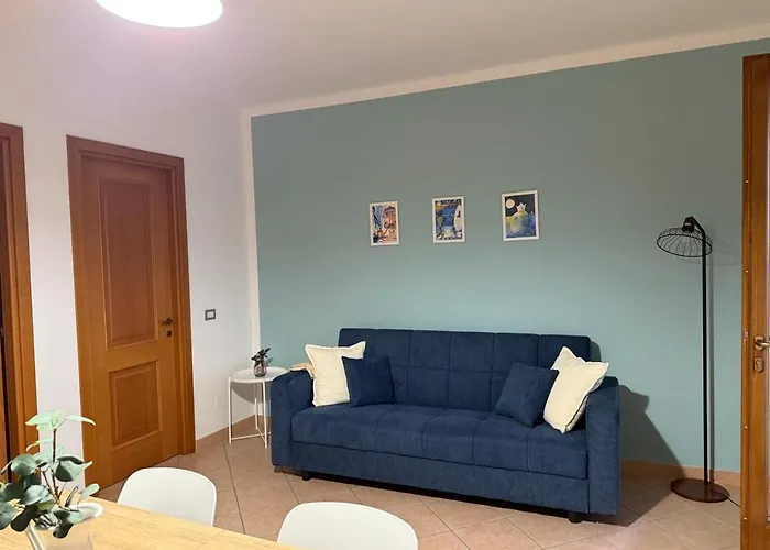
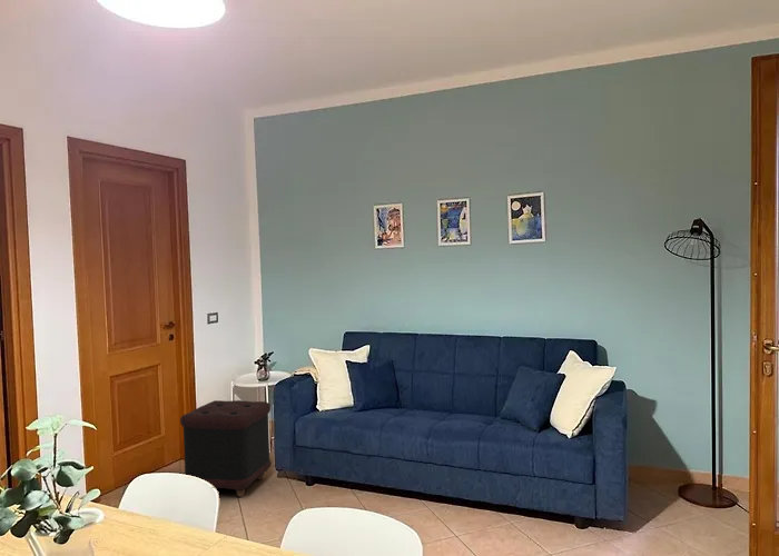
+ ottoman (228, 446)
